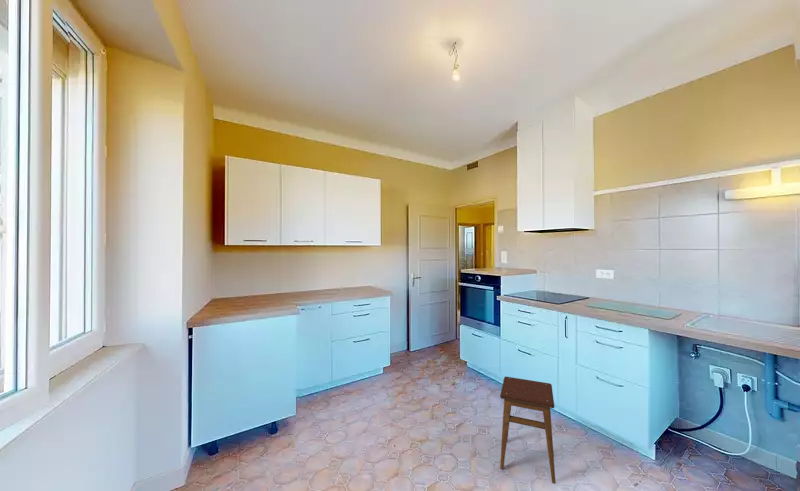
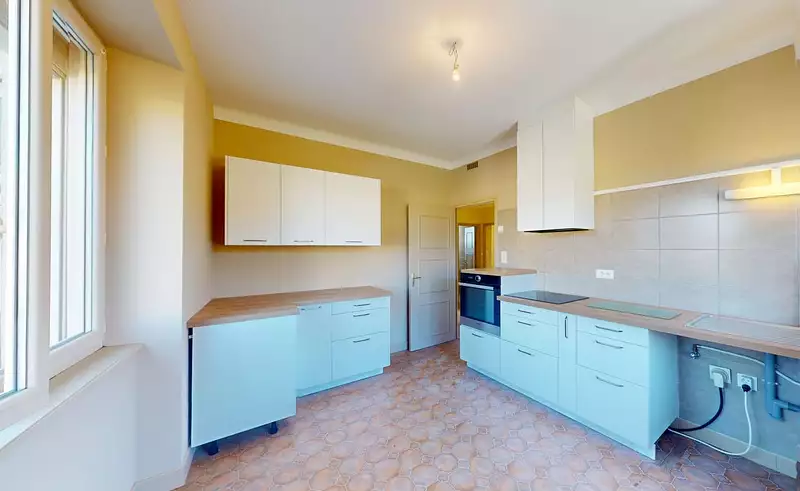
- stool (527, 424)
